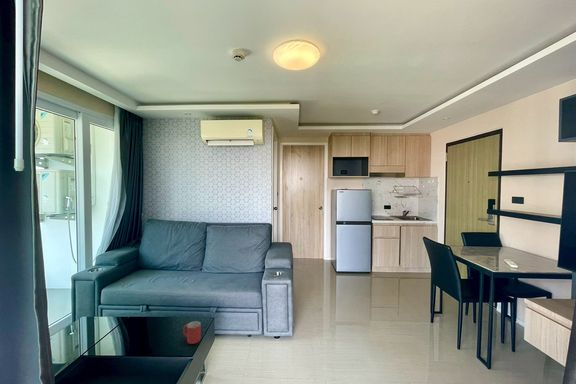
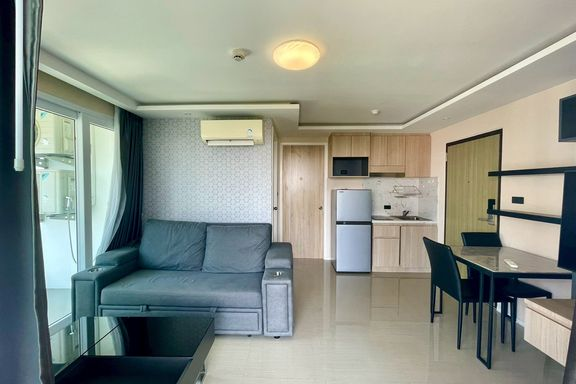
- mug (191, 332)
